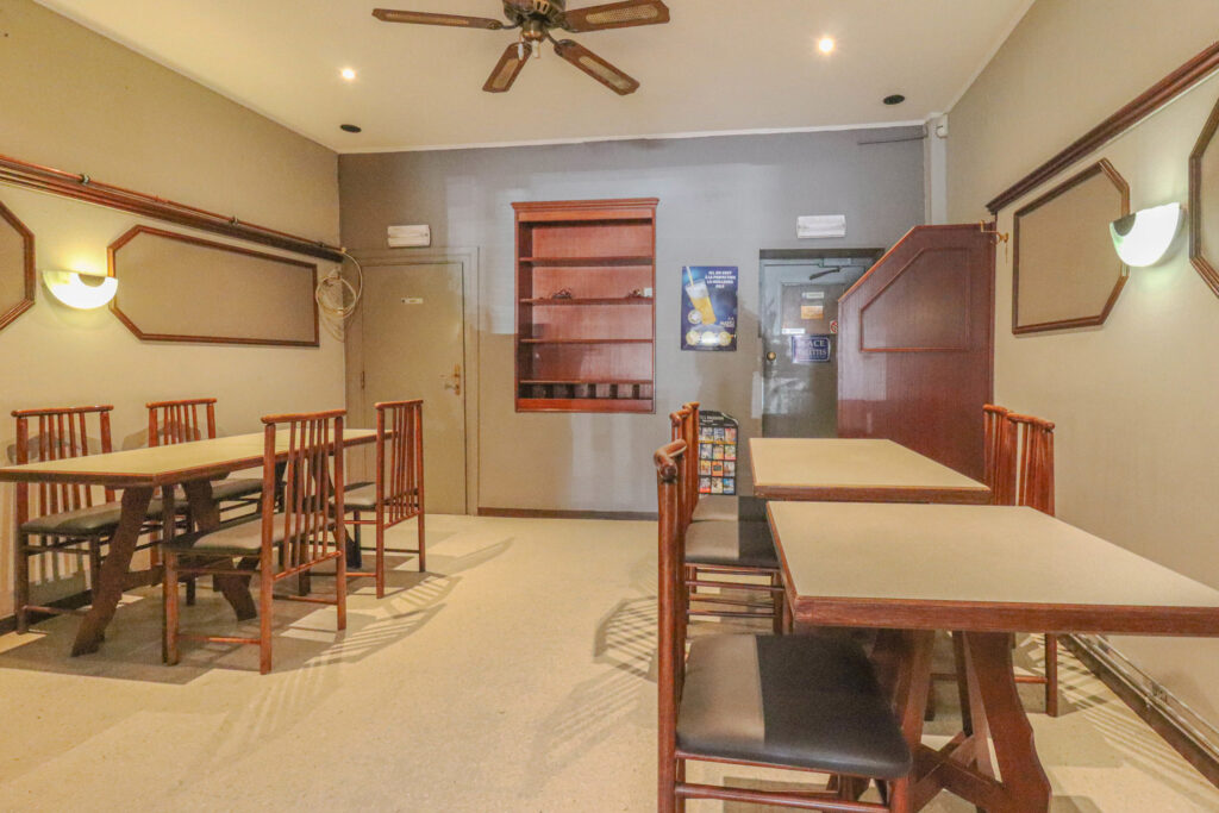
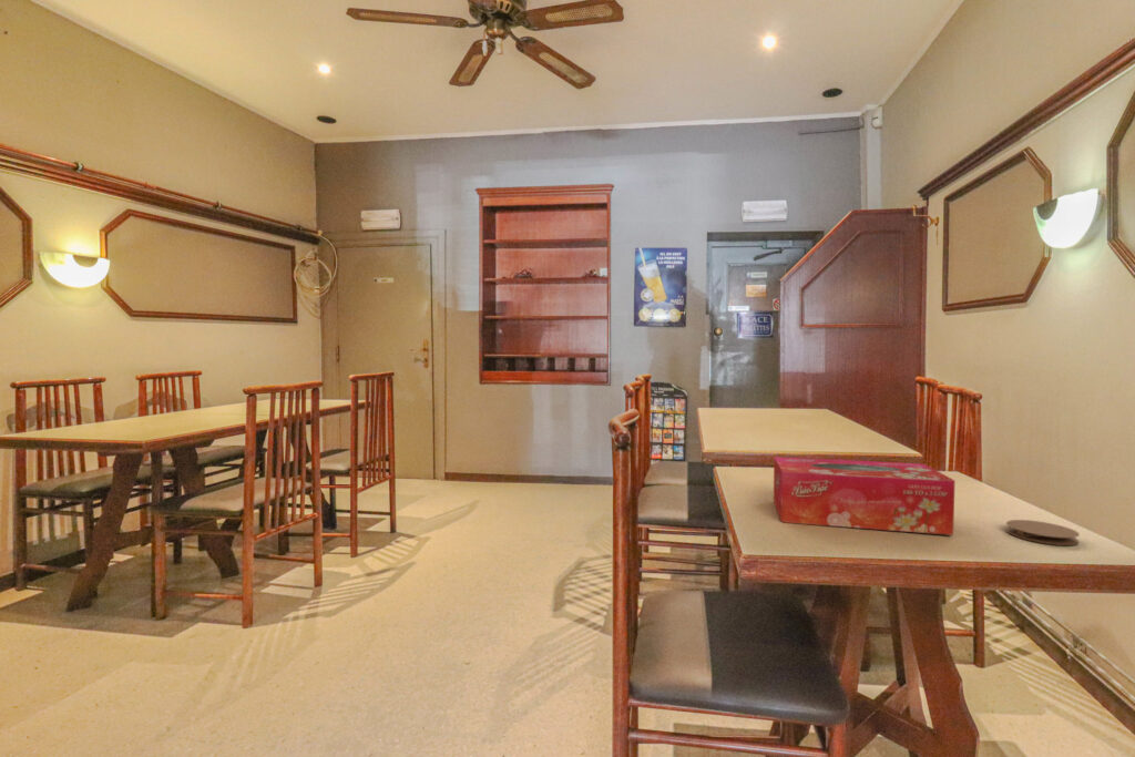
+ coaster (1041, 531)
+ tissue box (855, 491)
